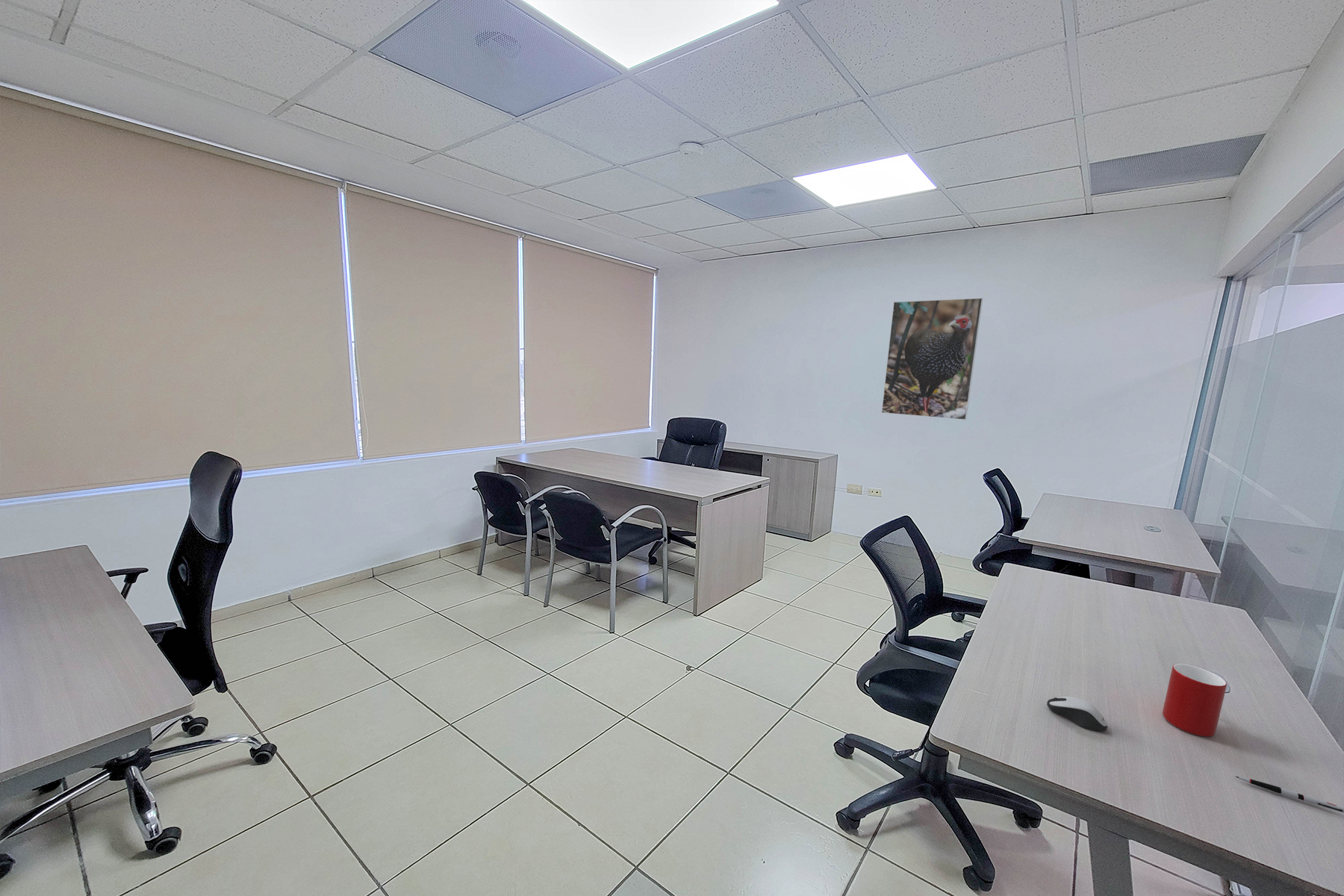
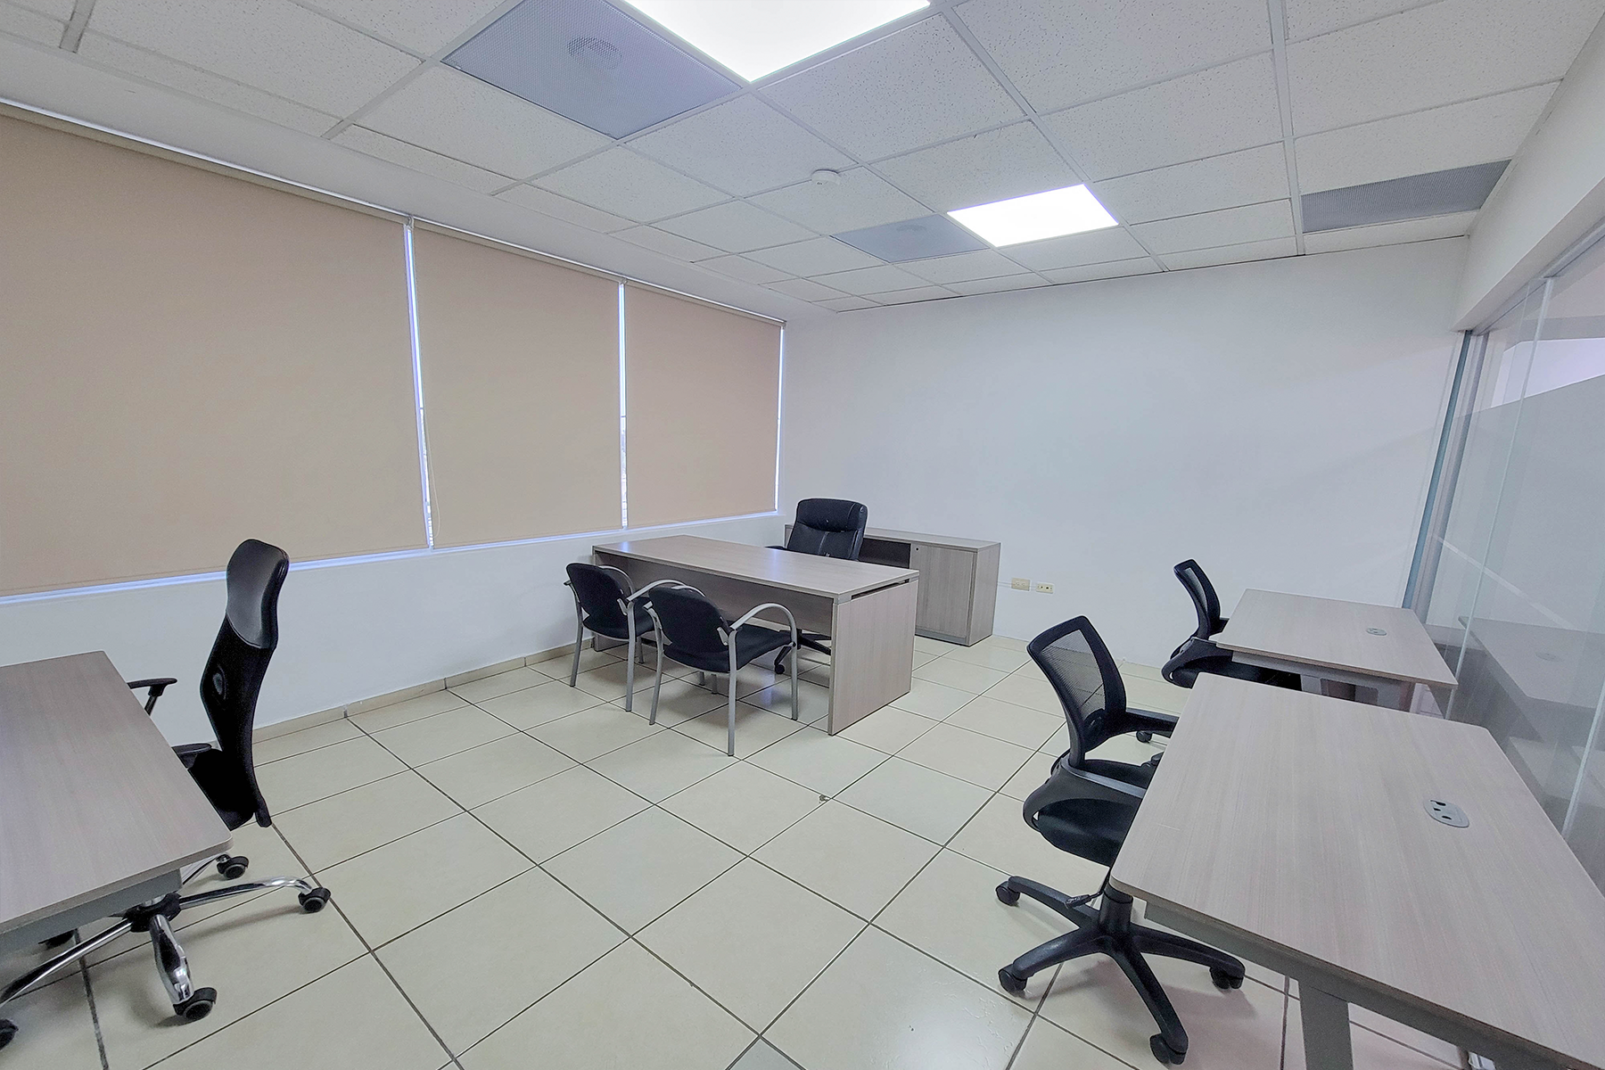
- computer mouse (1077, 709)
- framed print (929, 359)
- pen (1291, 794)
- cup (1193, 696)
